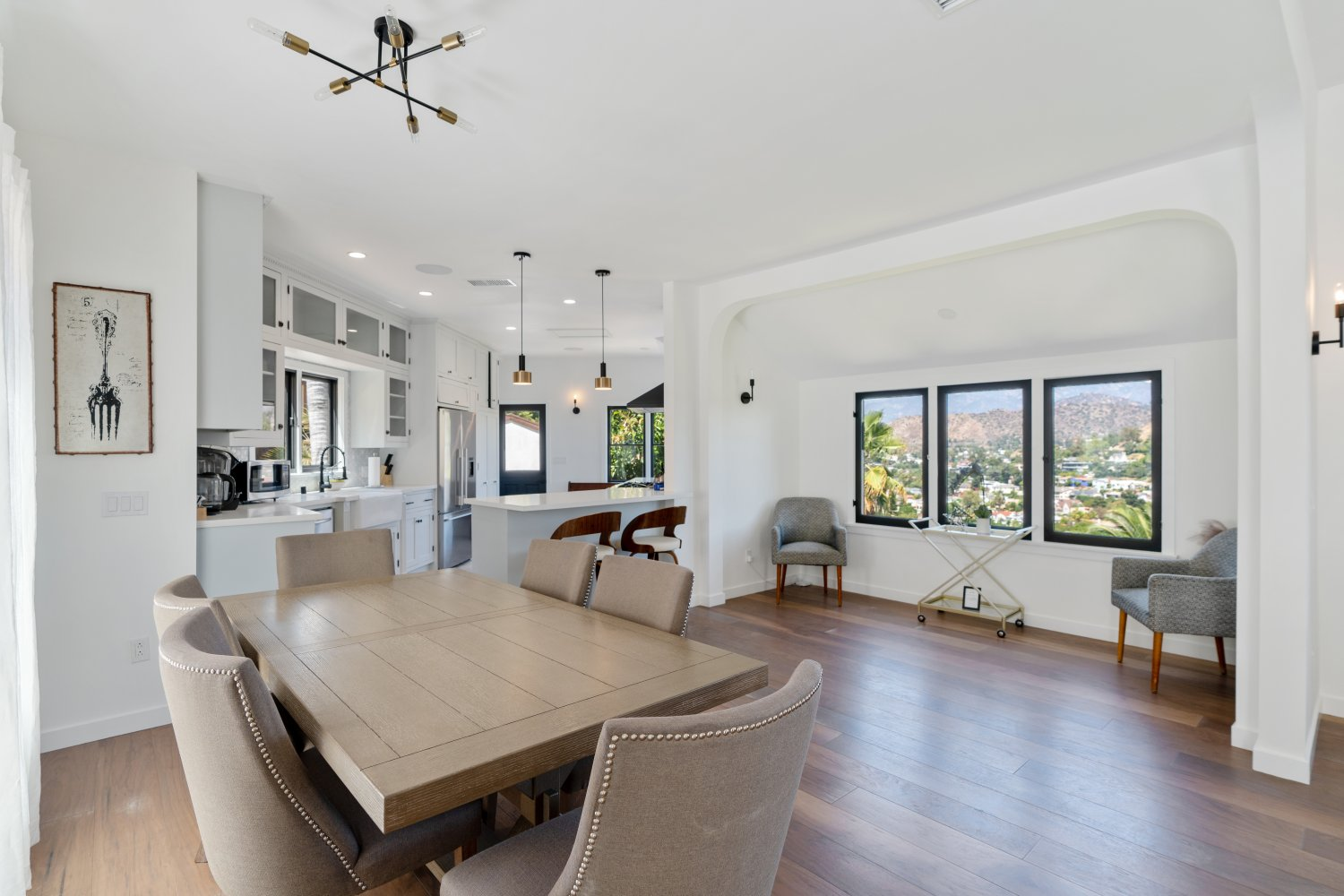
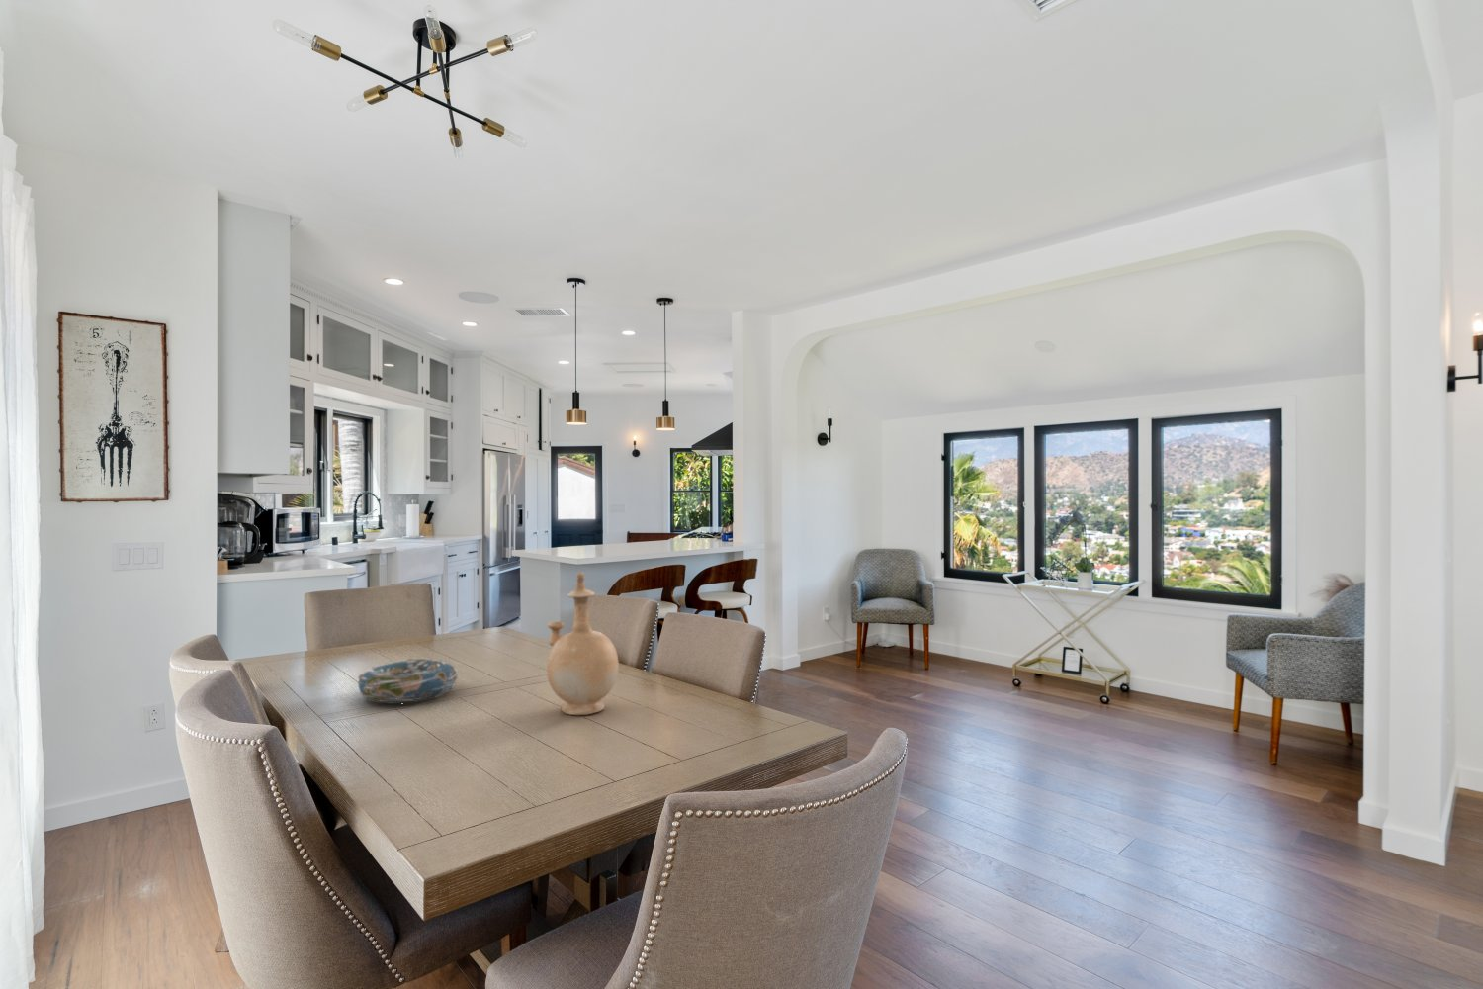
+ decorative bowl (408, 680)
+ vase (582, 641)
